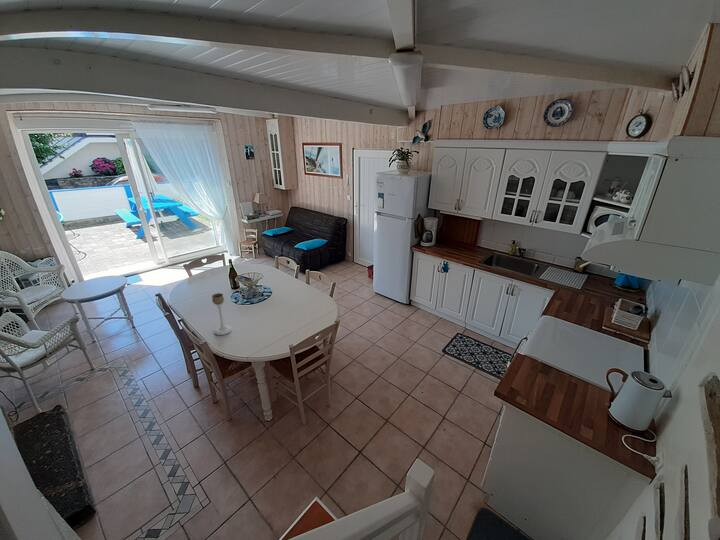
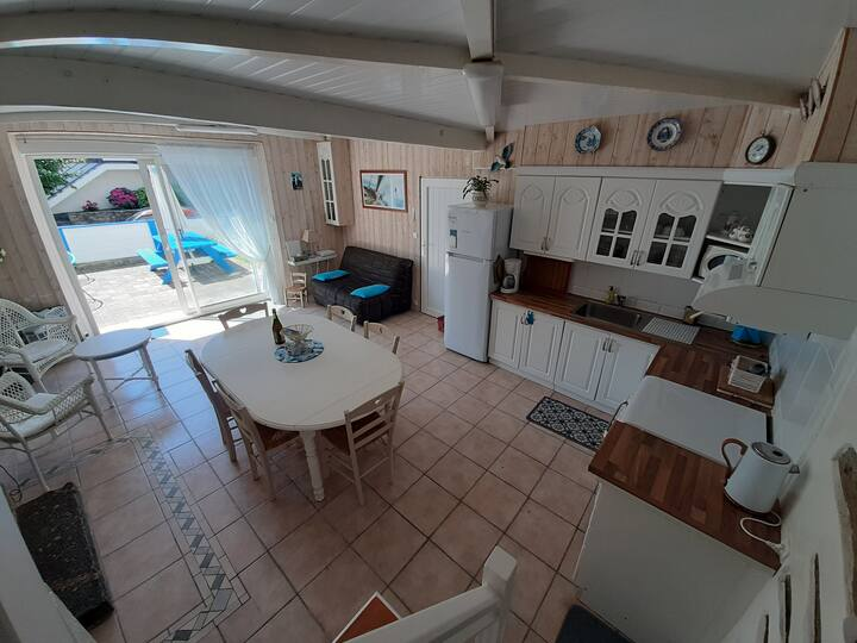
- candle holder (220, 313)
